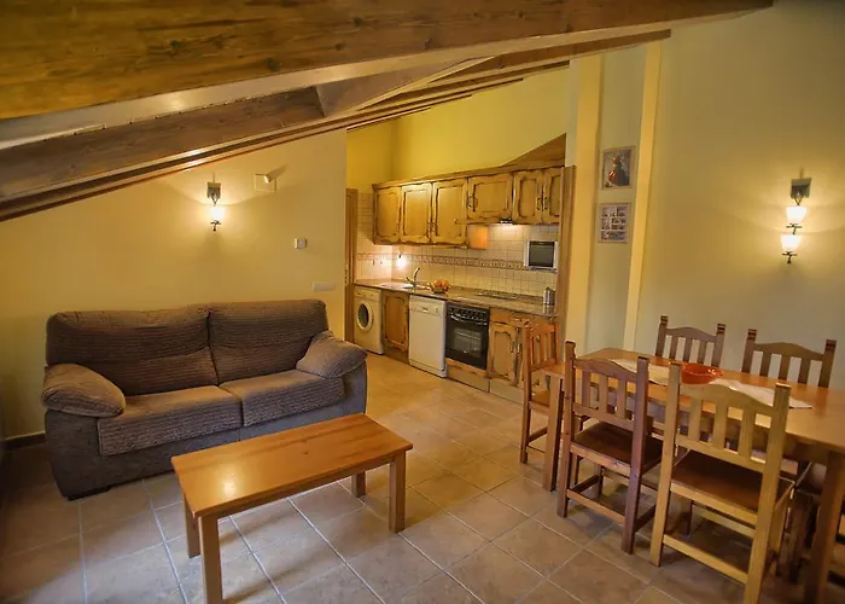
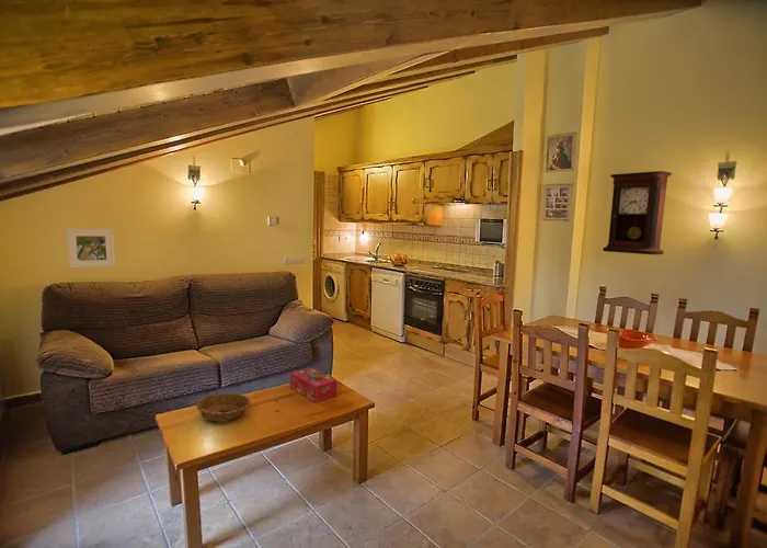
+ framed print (91, 248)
+ tissue box (312, 384)
+ decorative bowl (224, 408)
+ pendulum clock (634, 213)
